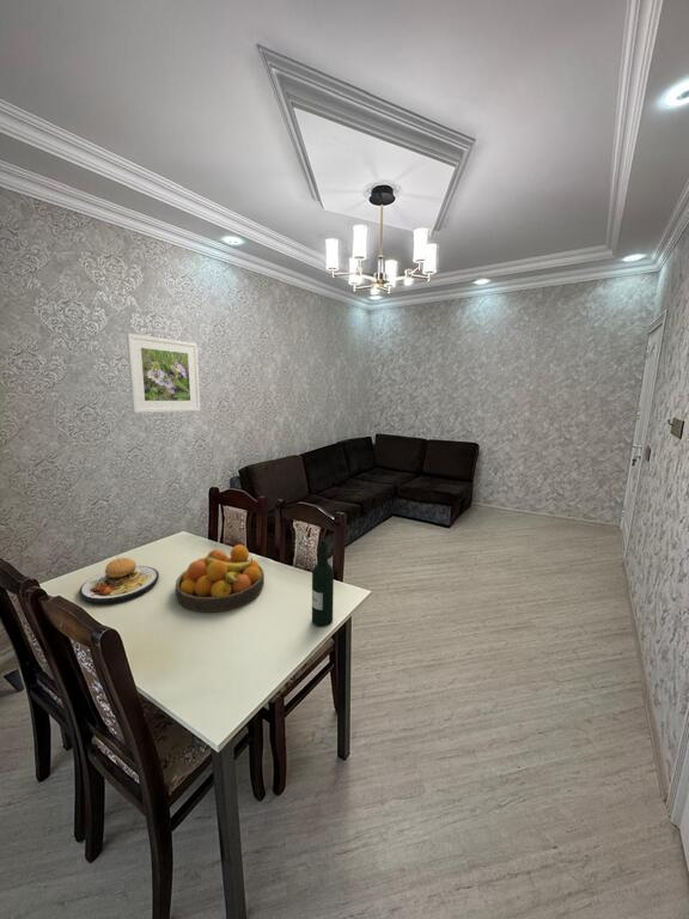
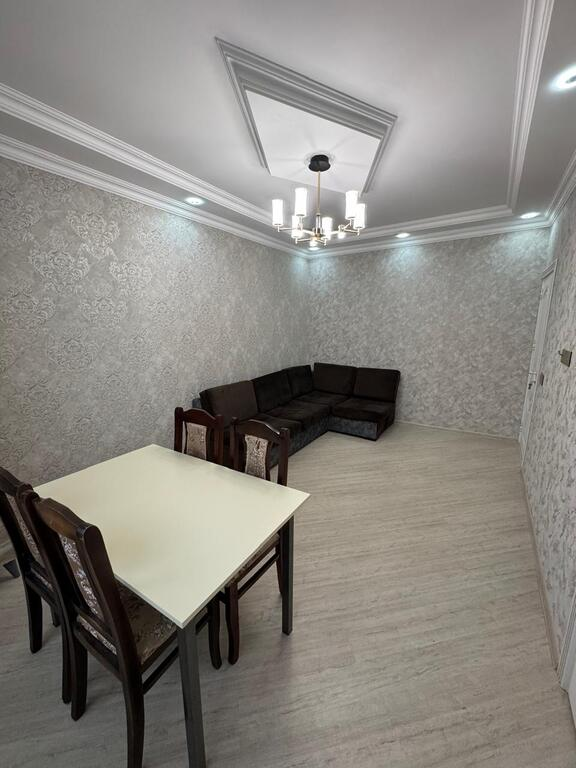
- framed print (166, 376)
- plate (120, 570)
- fruit bowl (220, 571)
- wine bottle (322, 582)
